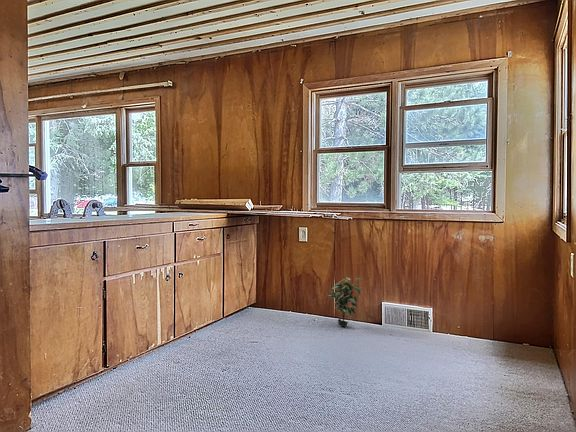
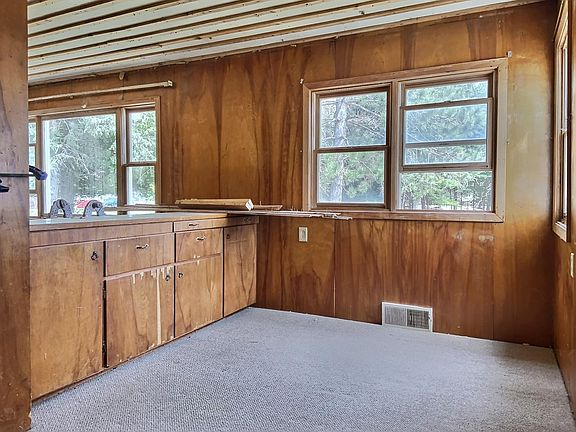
- potted plant (345, 301)
